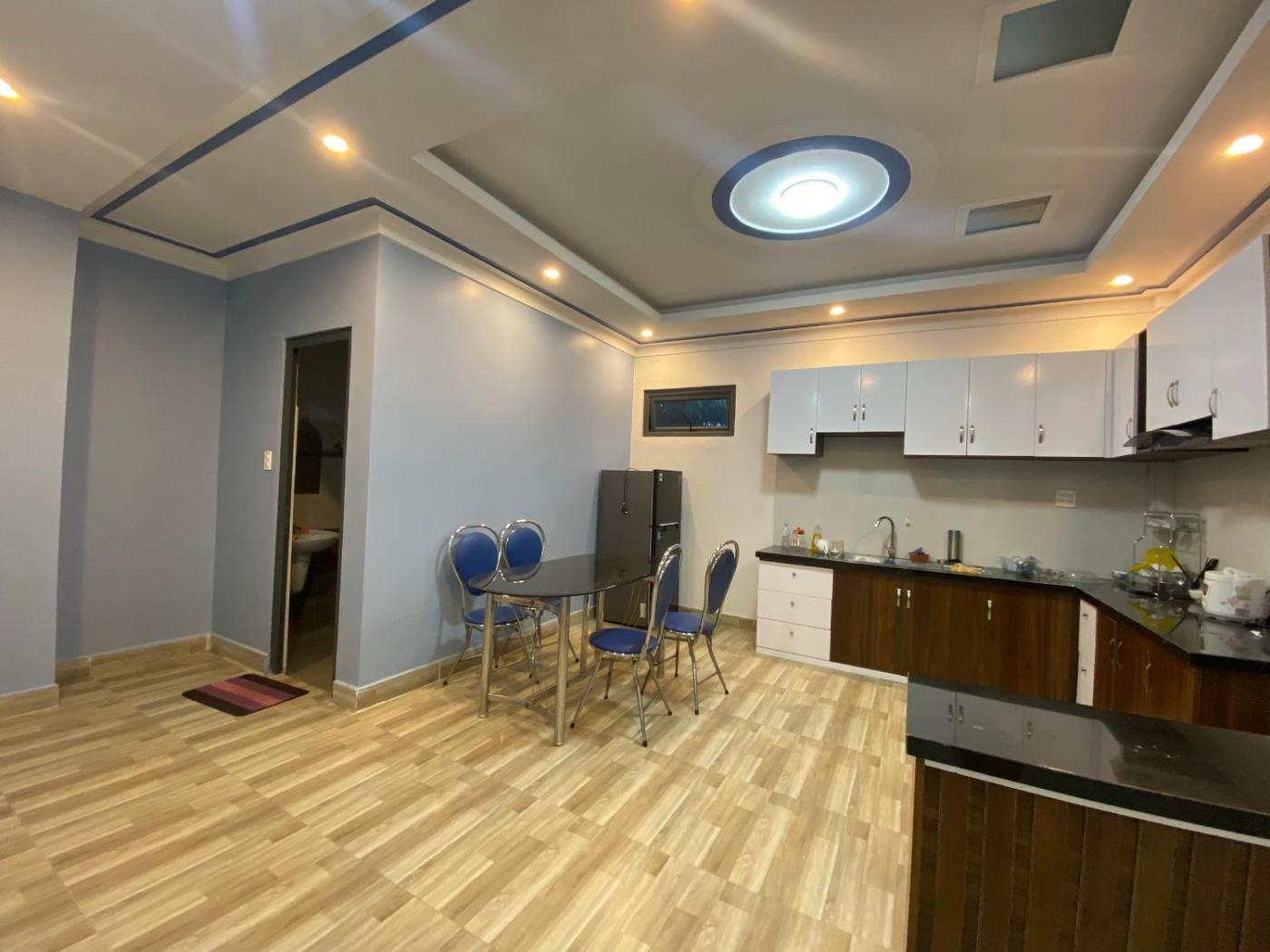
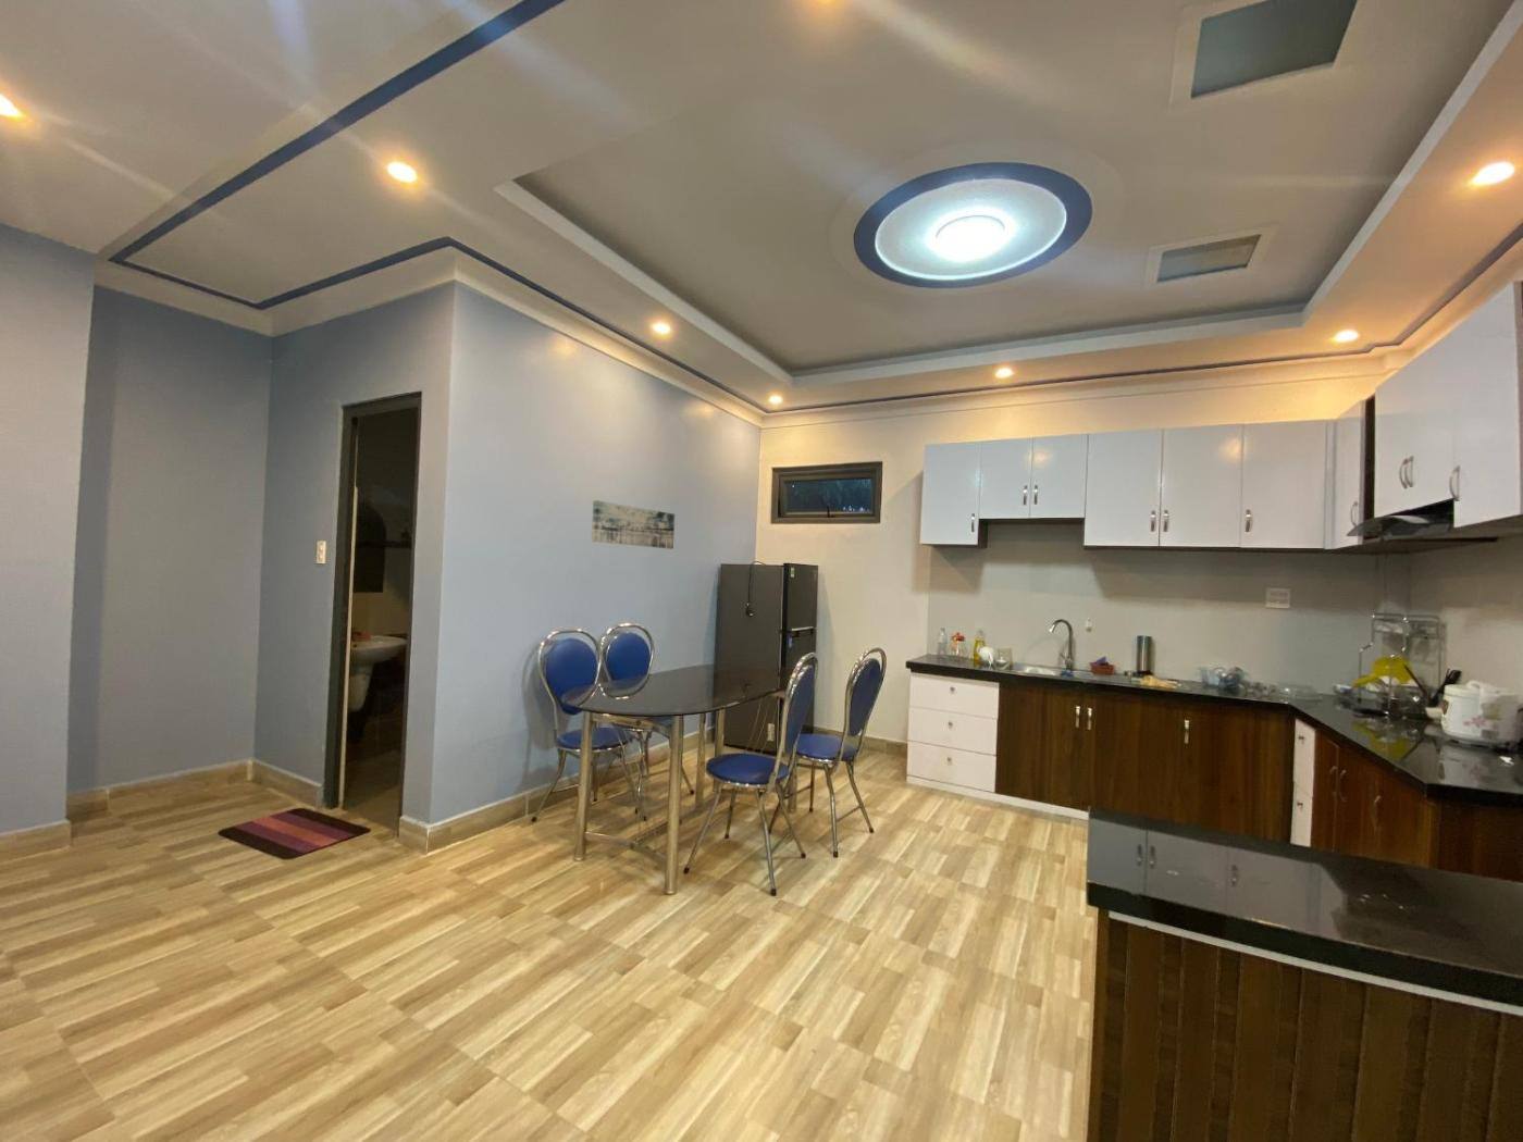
+ wall art (636, 527)
